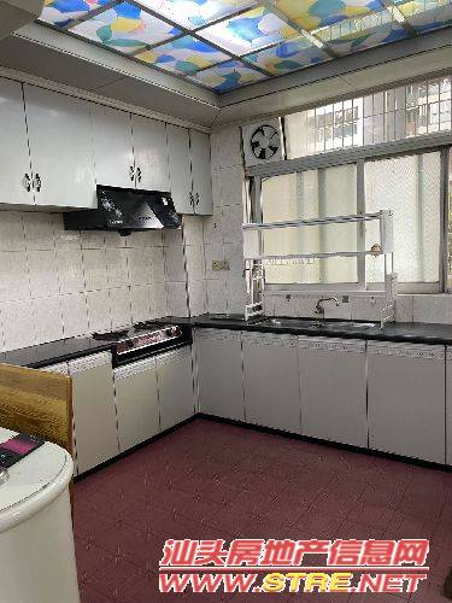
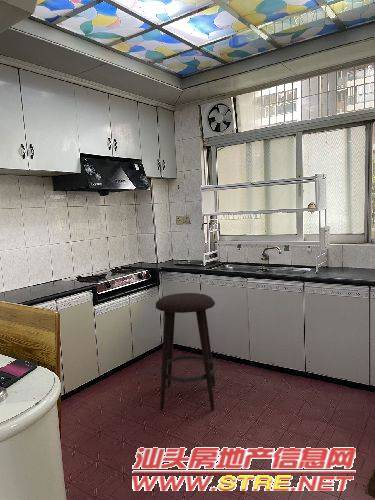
+ stool (187, 355)
